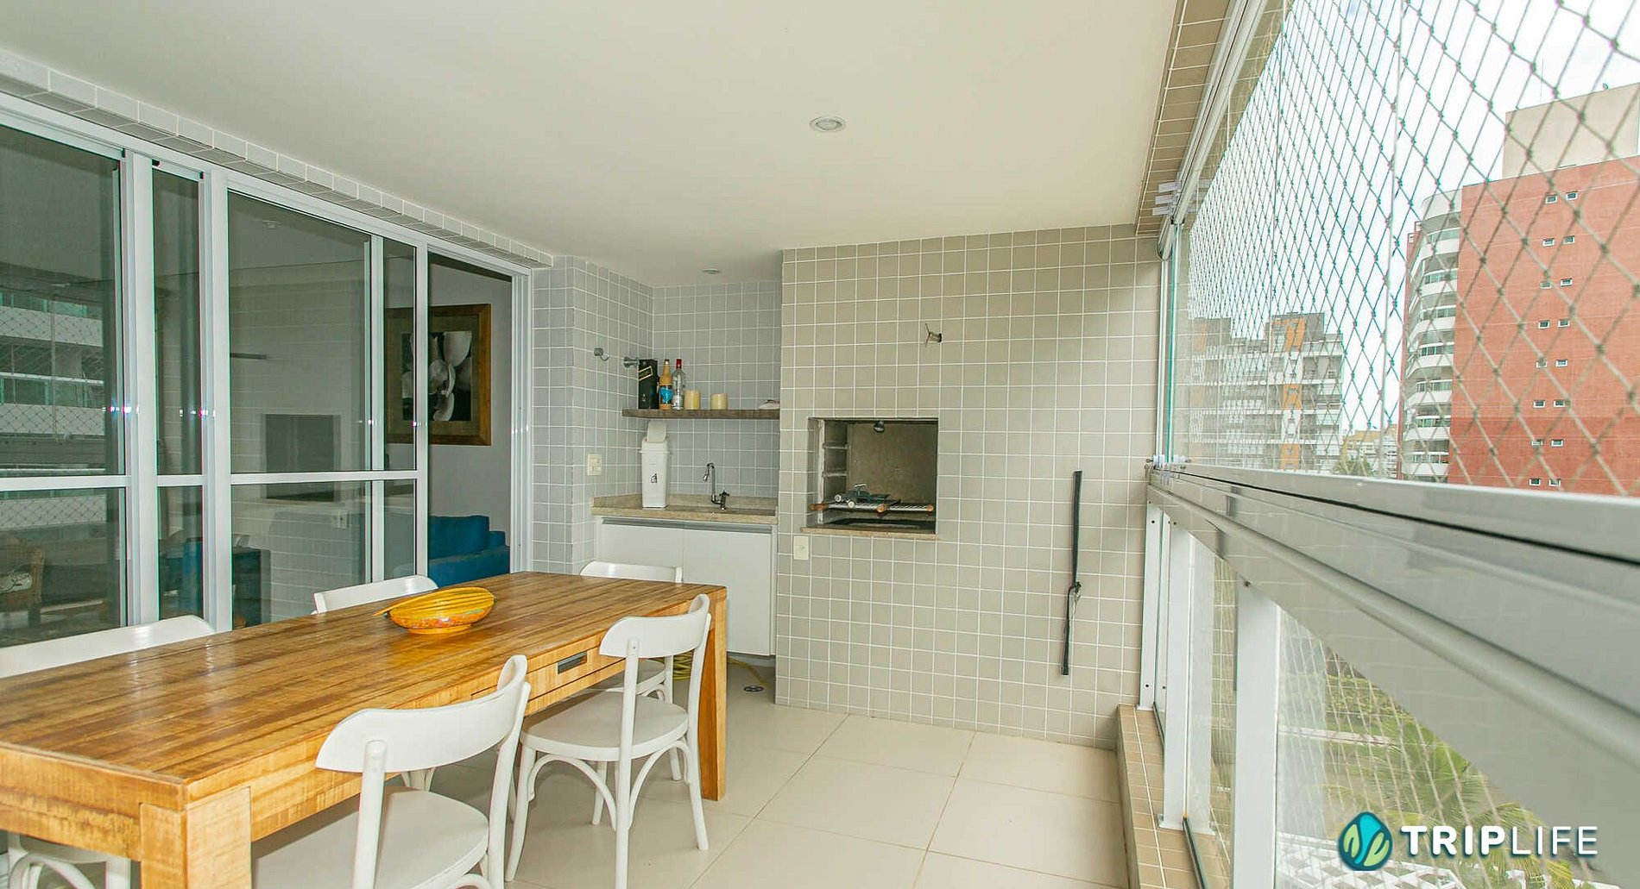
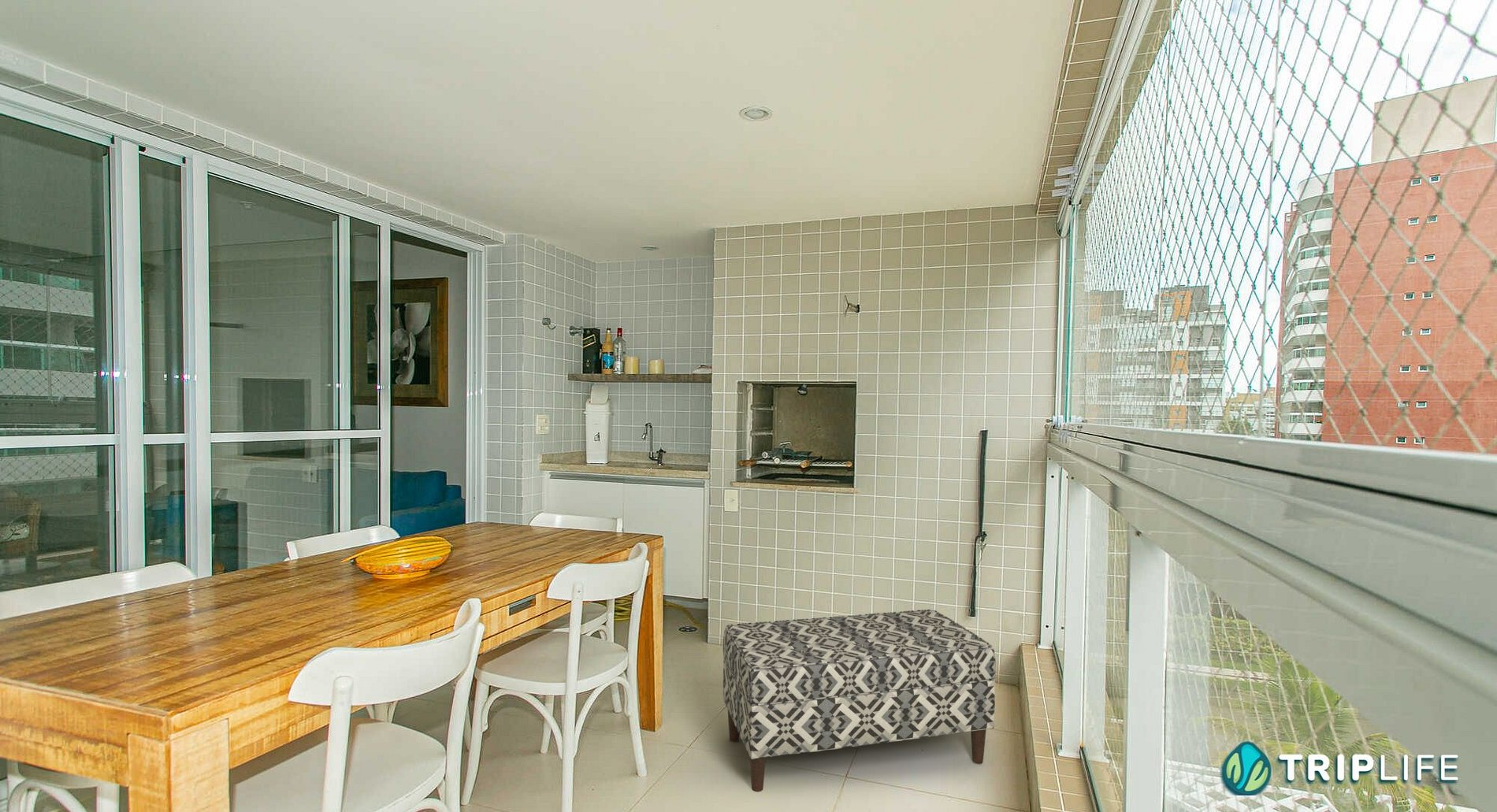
+ bench (853, 692)
